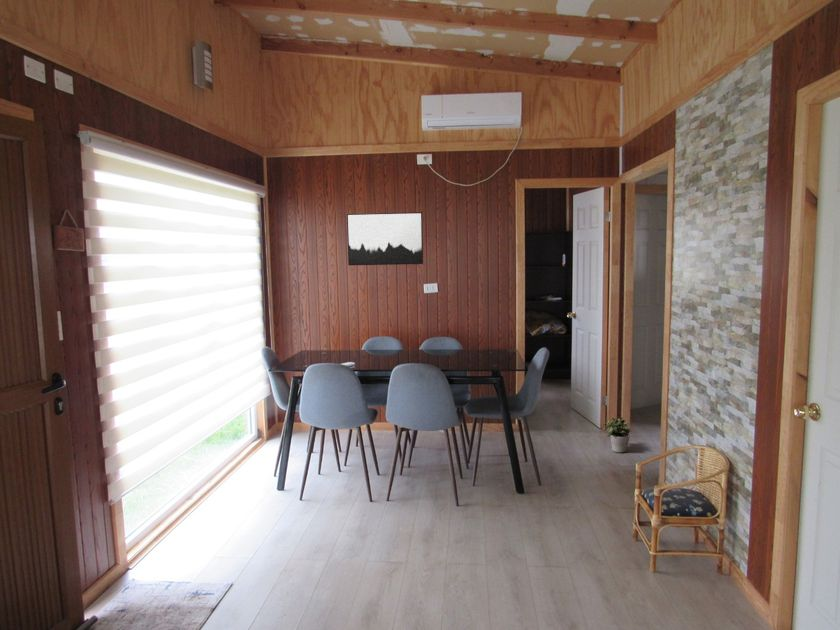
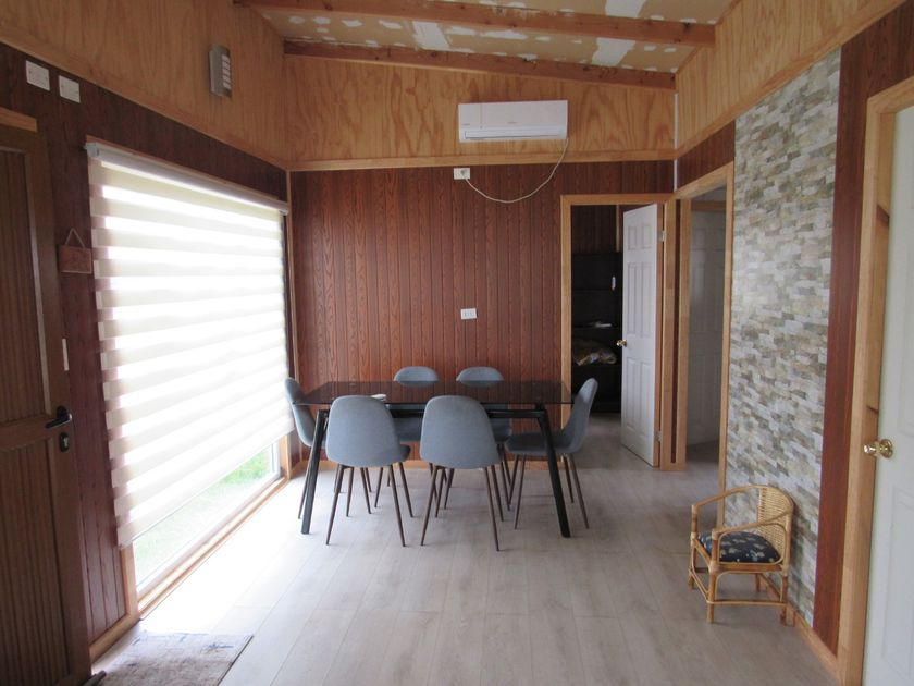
- potted plant (615, 433)
- wall art (385, 239)
